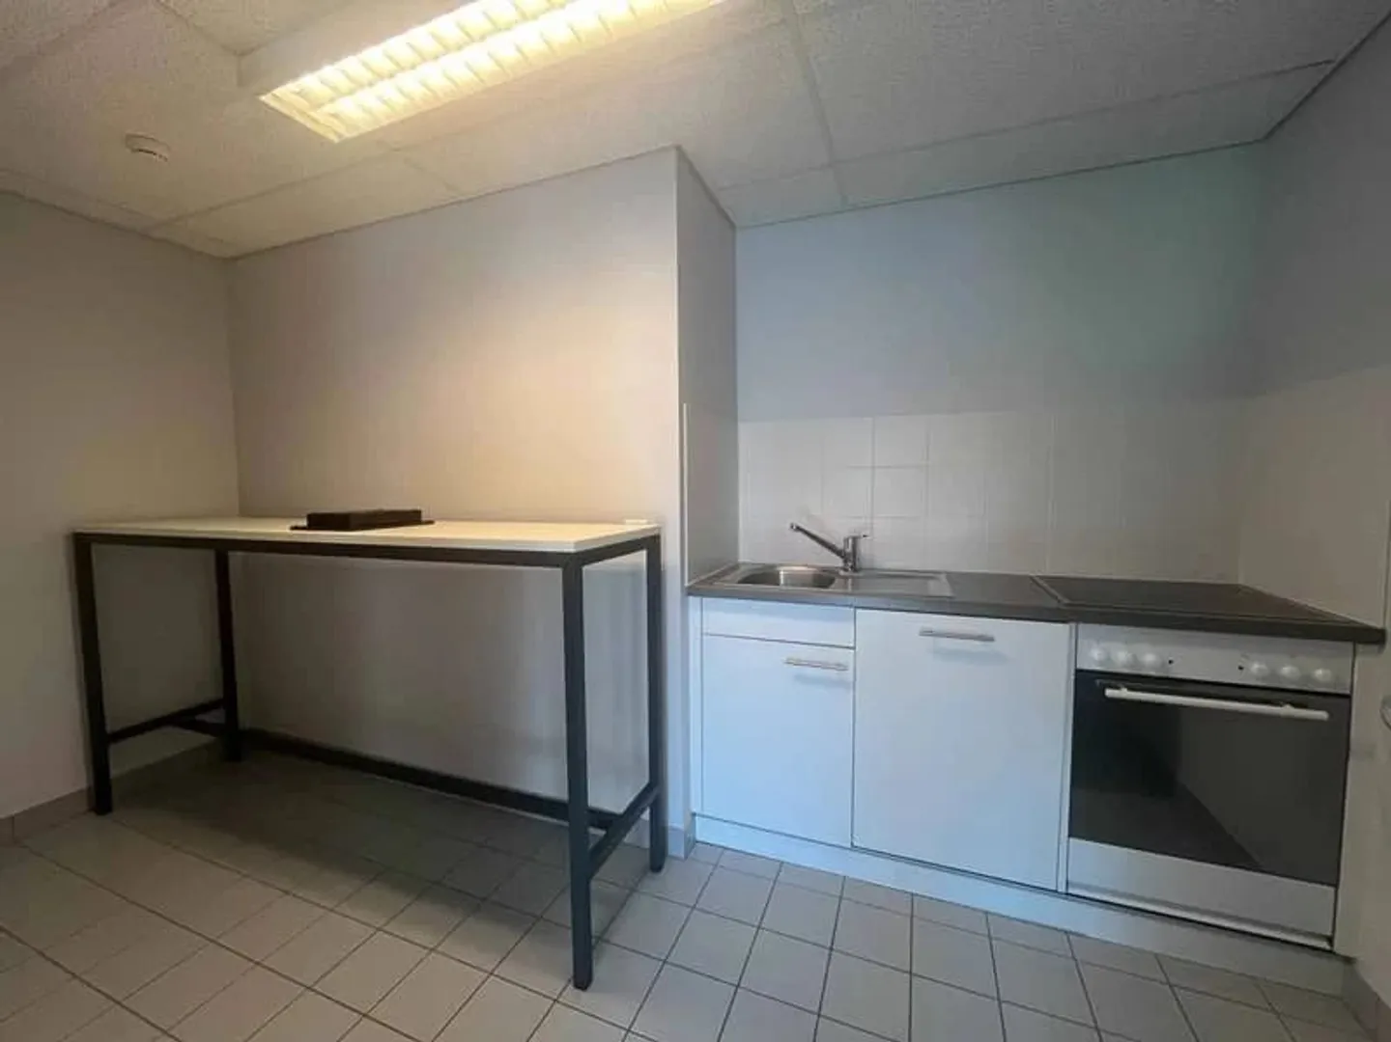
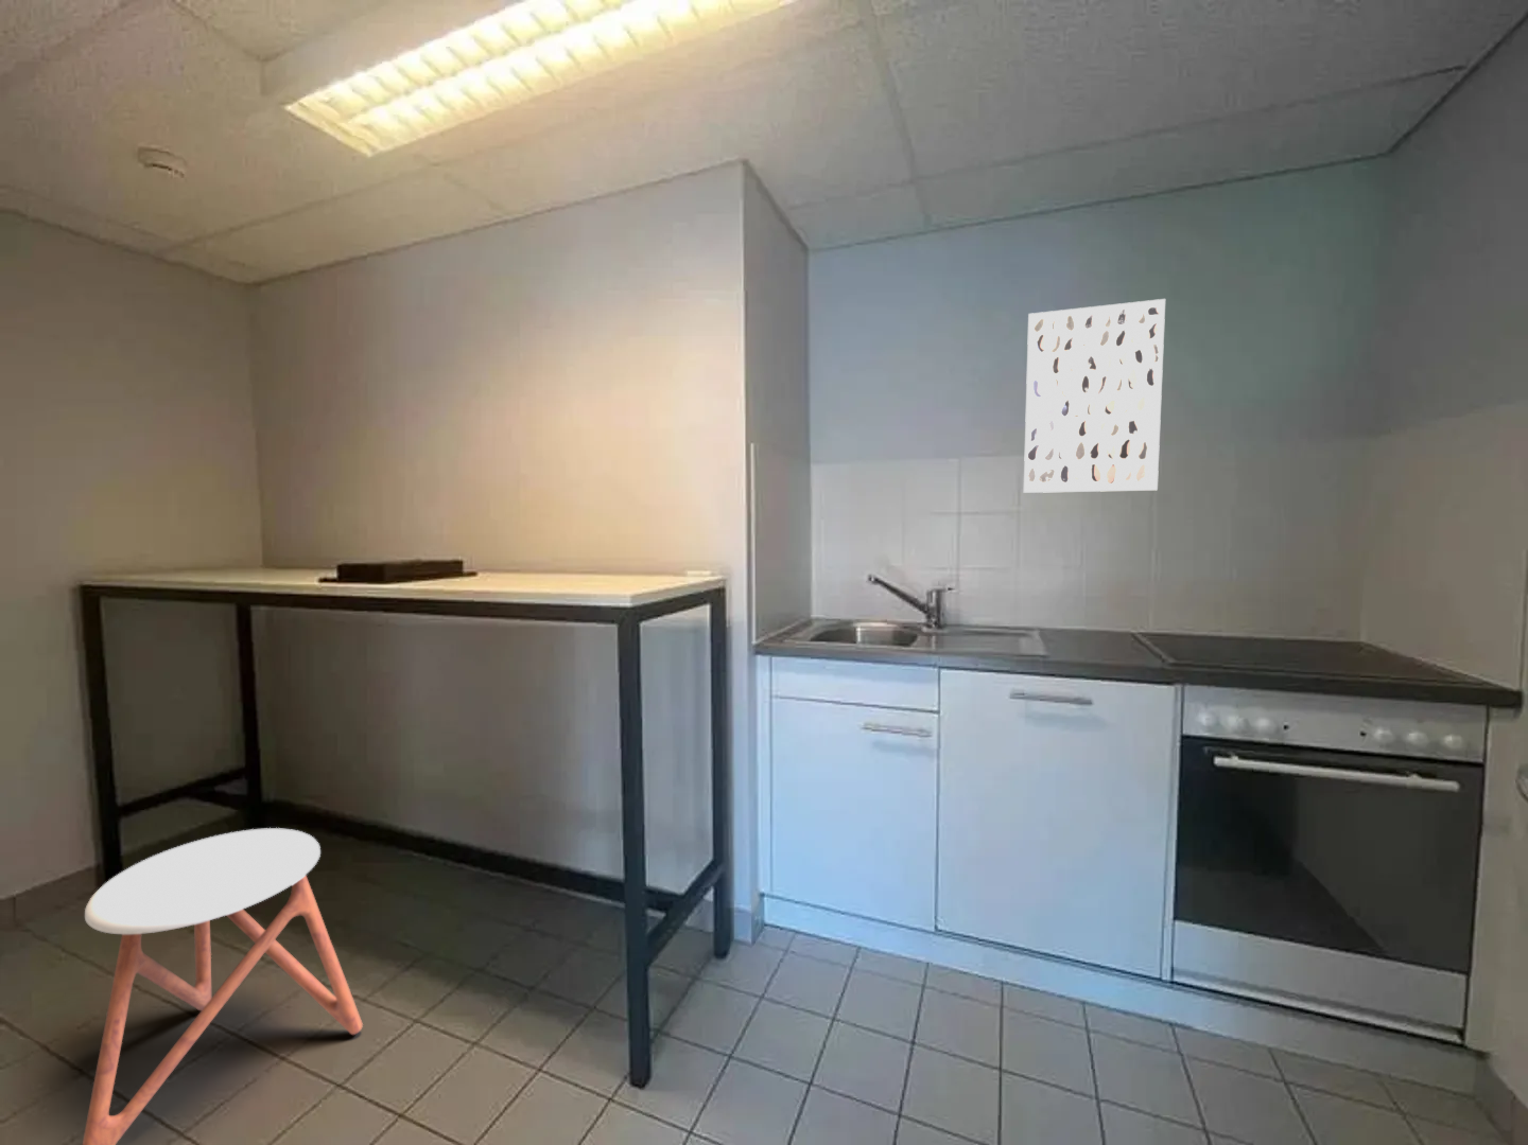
+ wall art (1091, 399)
+ stool (211, 956)
